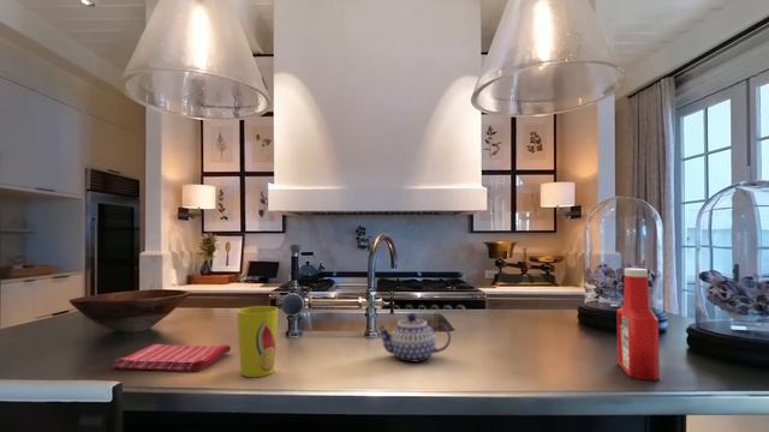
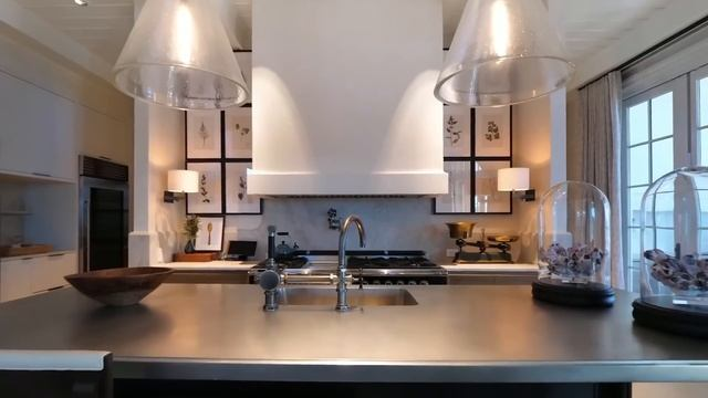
- dish towel (175, 354)
- teapot (413, 335)
- soap bottle (636, 319)
- cup (257, 340)
